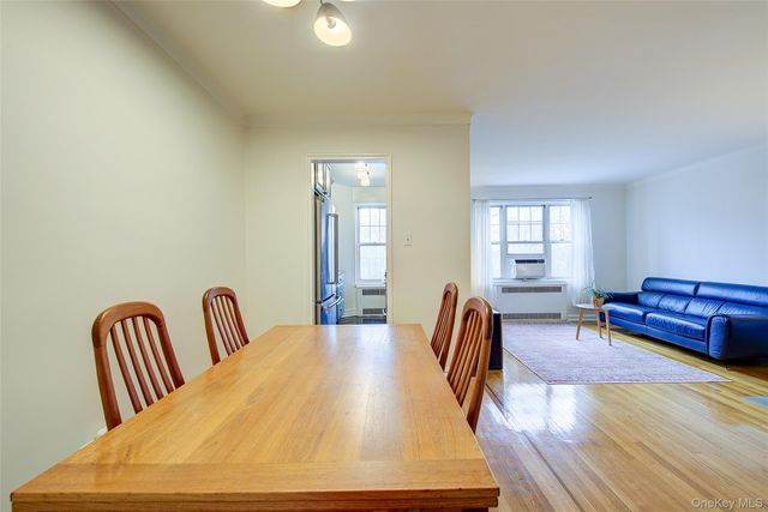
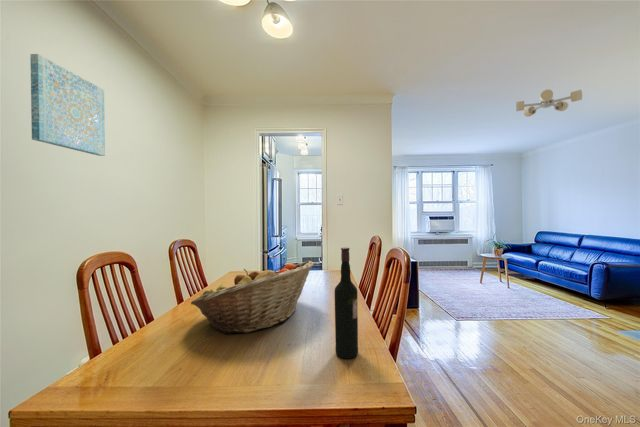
+ wine bottle (346, 300)
+ fruit basket (259, 290)
+ ceiling light (547, 102)
+ wall art (72, 111)
